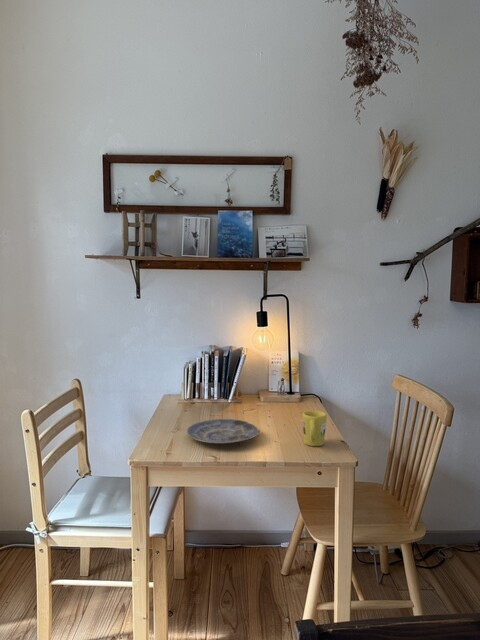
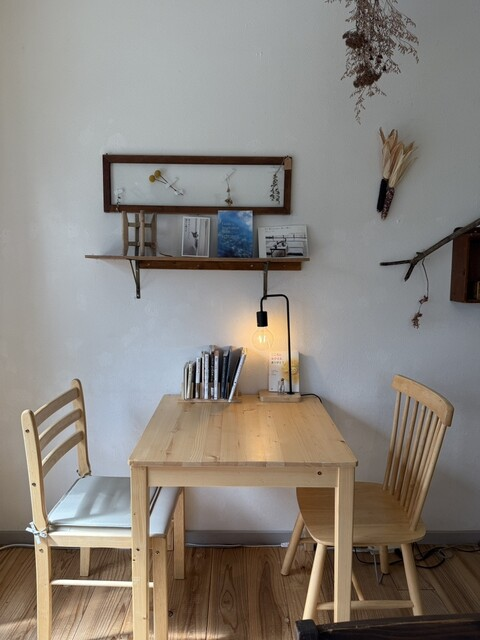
- mug (313, 430)
- plate (222, 432)
